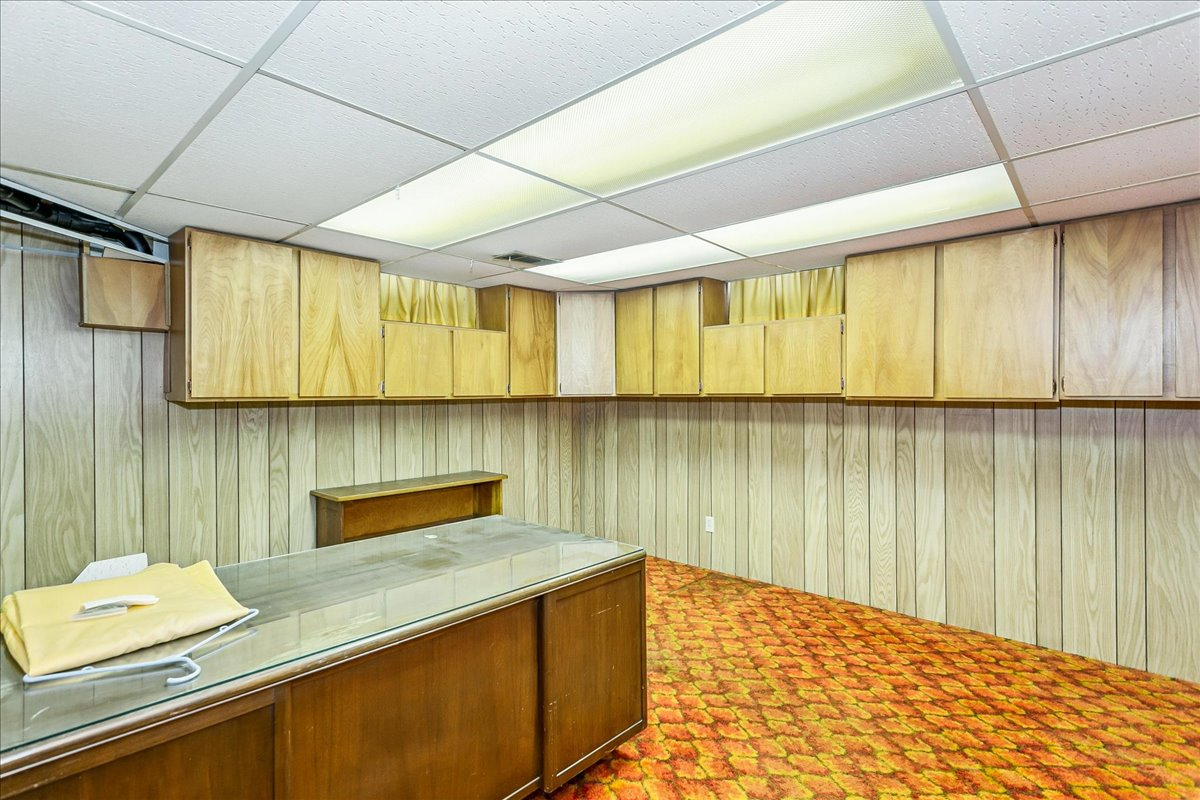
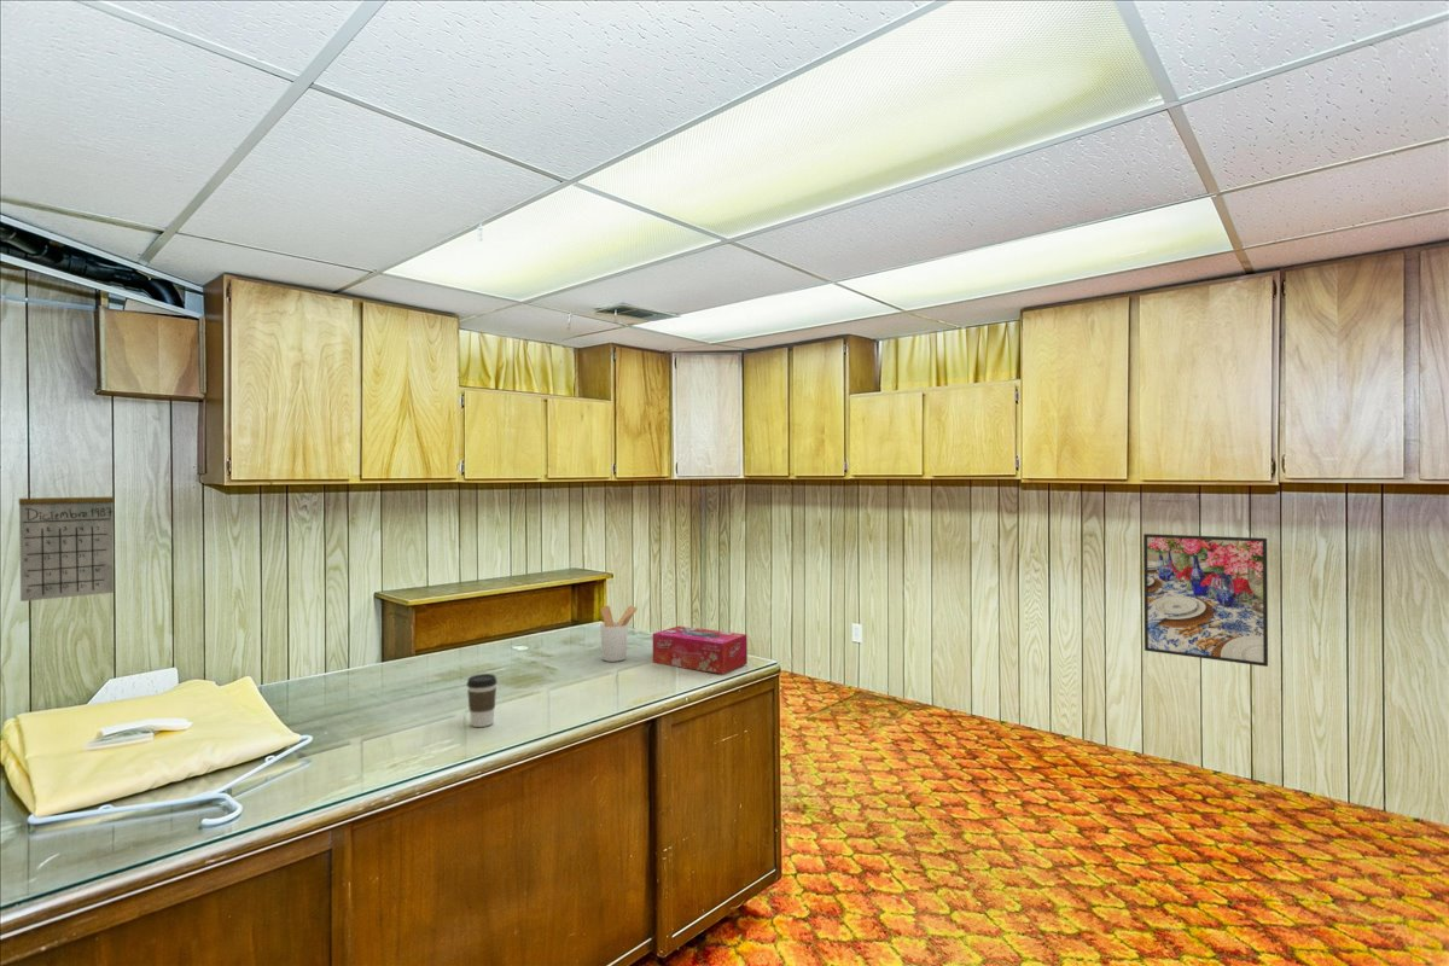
+ calendar (68, 535)
+ utensil holder (619, 632)
+ tissue box (699, 648)
+ coffee cup (482, 700)
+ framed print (1203, 597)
